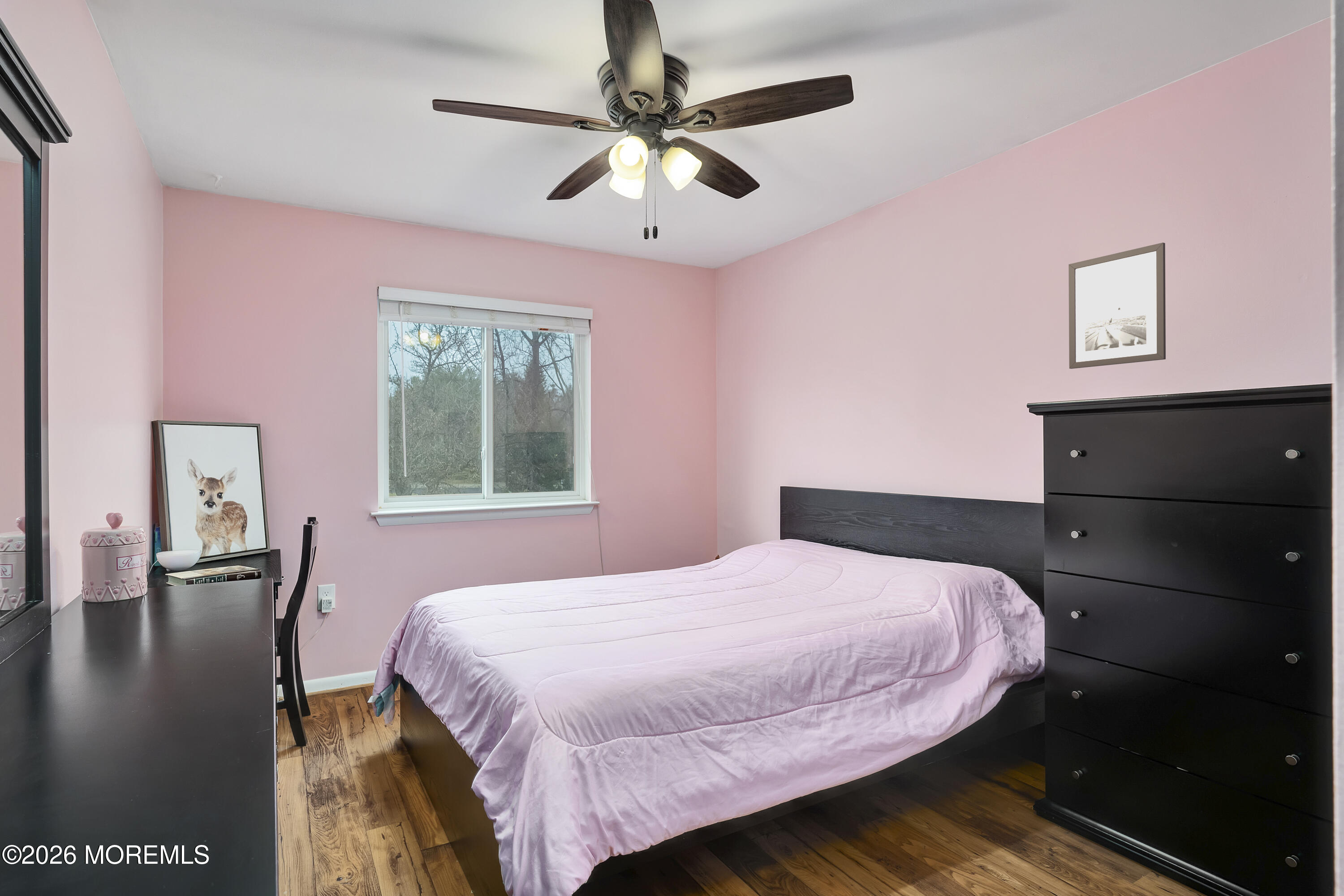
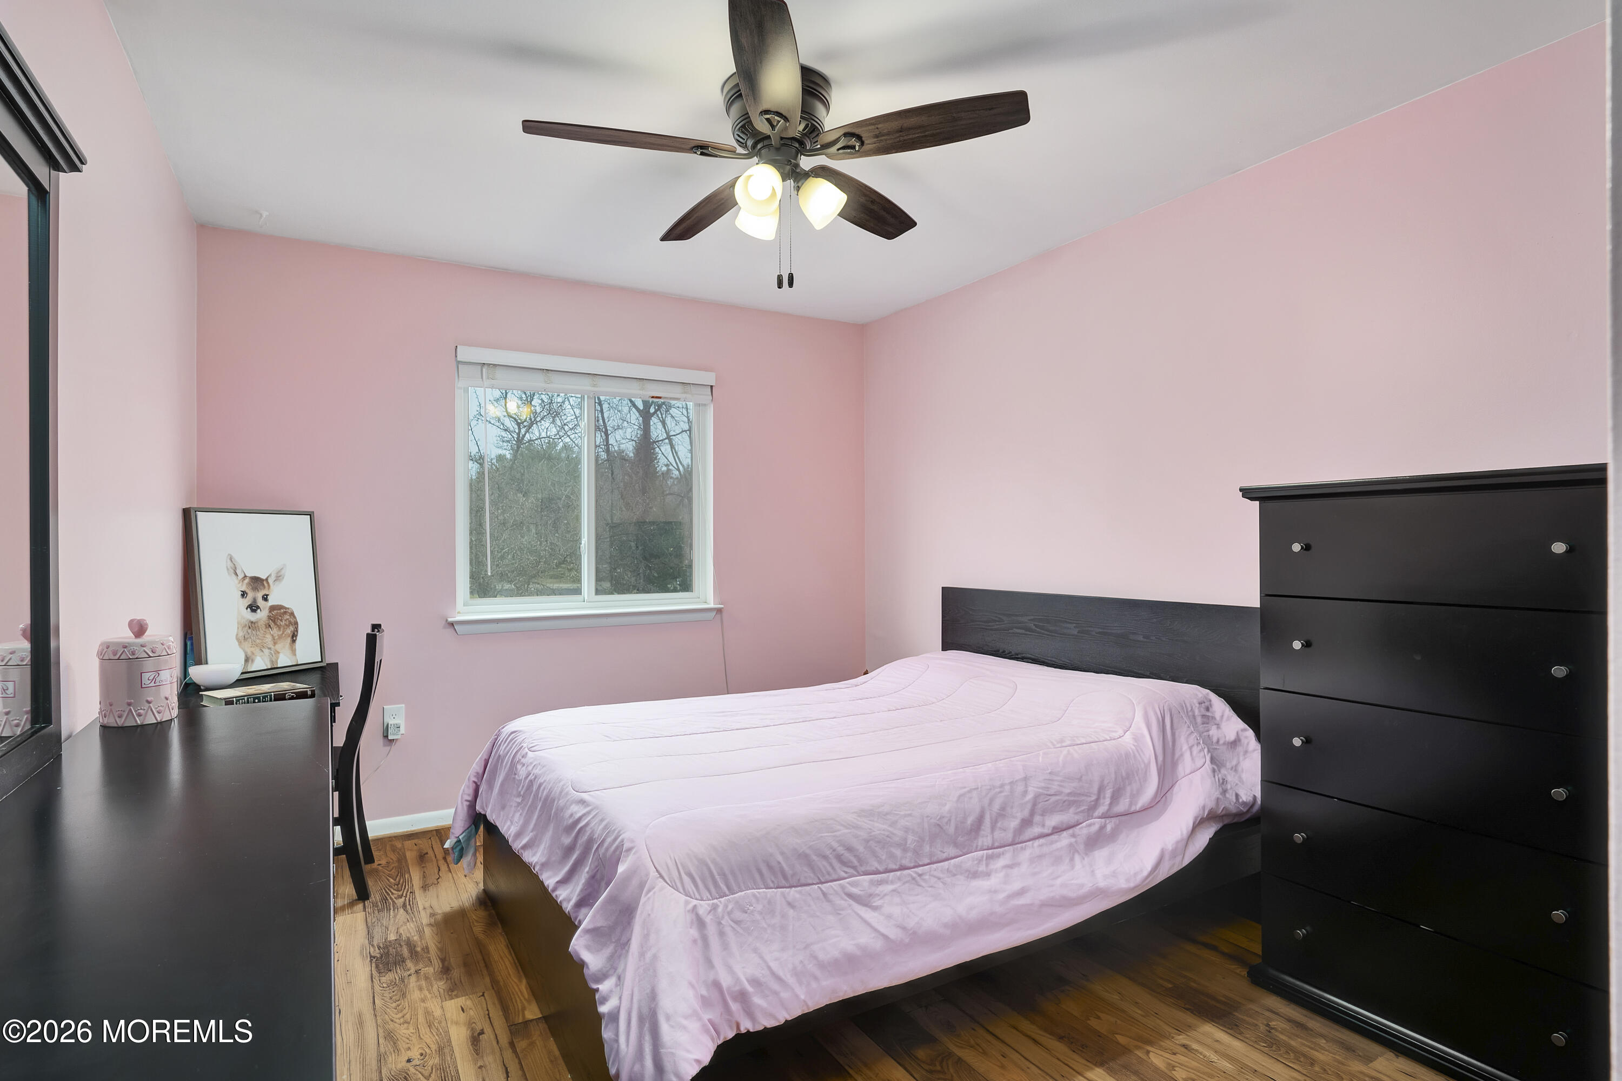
- wall art (1114, 309)
